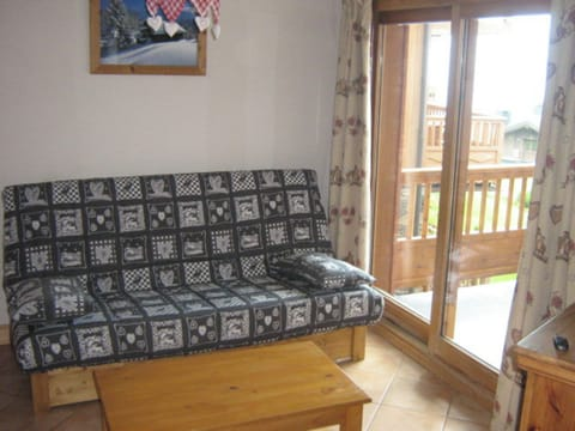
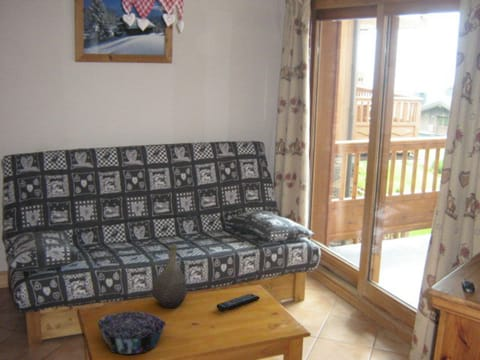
+ decorative bowl (130, 333)
+ vase (171, 275)
+ remote control (238, 302)
